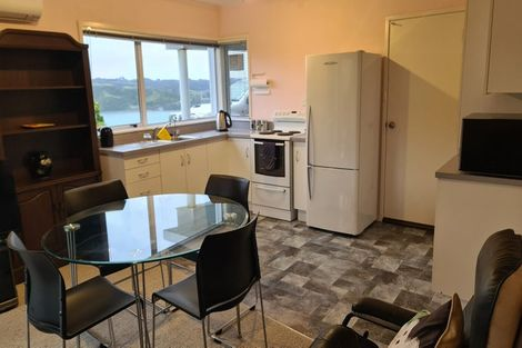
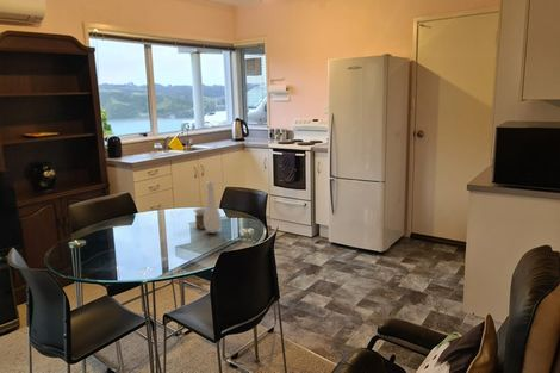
+ vase (206, 205)
